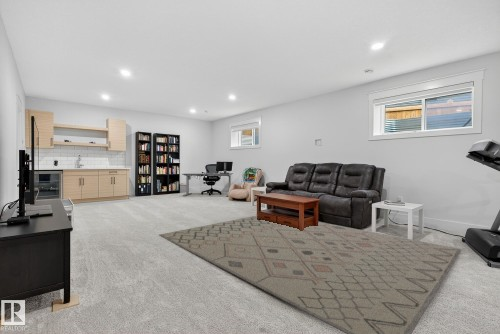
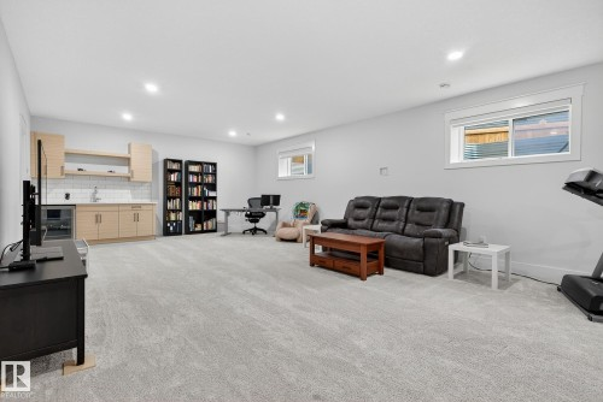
- rug (296, 241)
